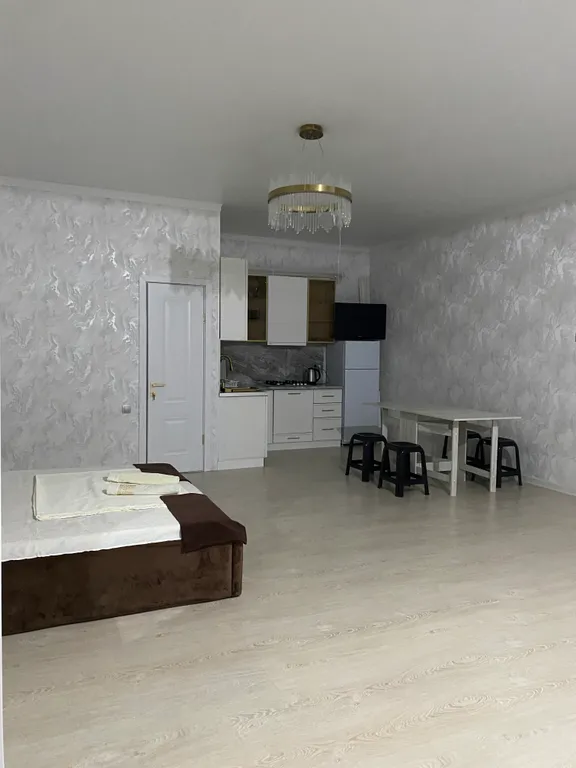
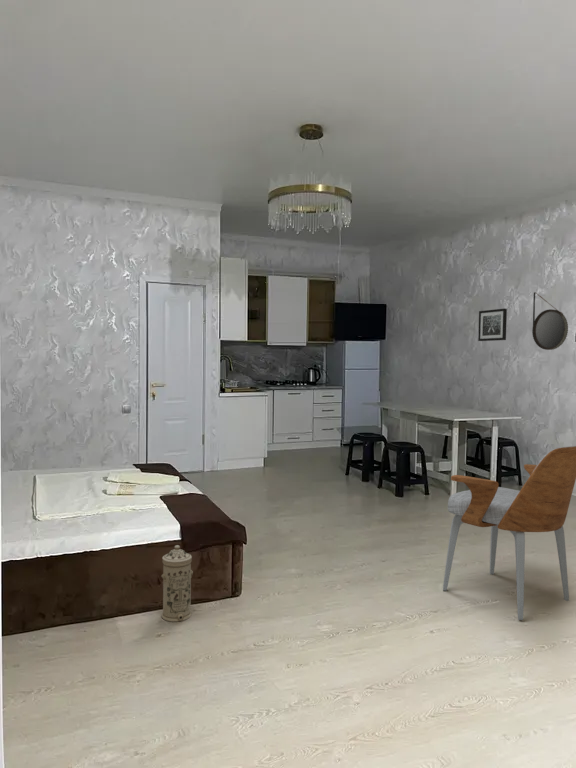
+ home mirror (549, 320)
+ water filter (177, 580)
+ wall art (492, 325)
+ armchair (517, 519)
